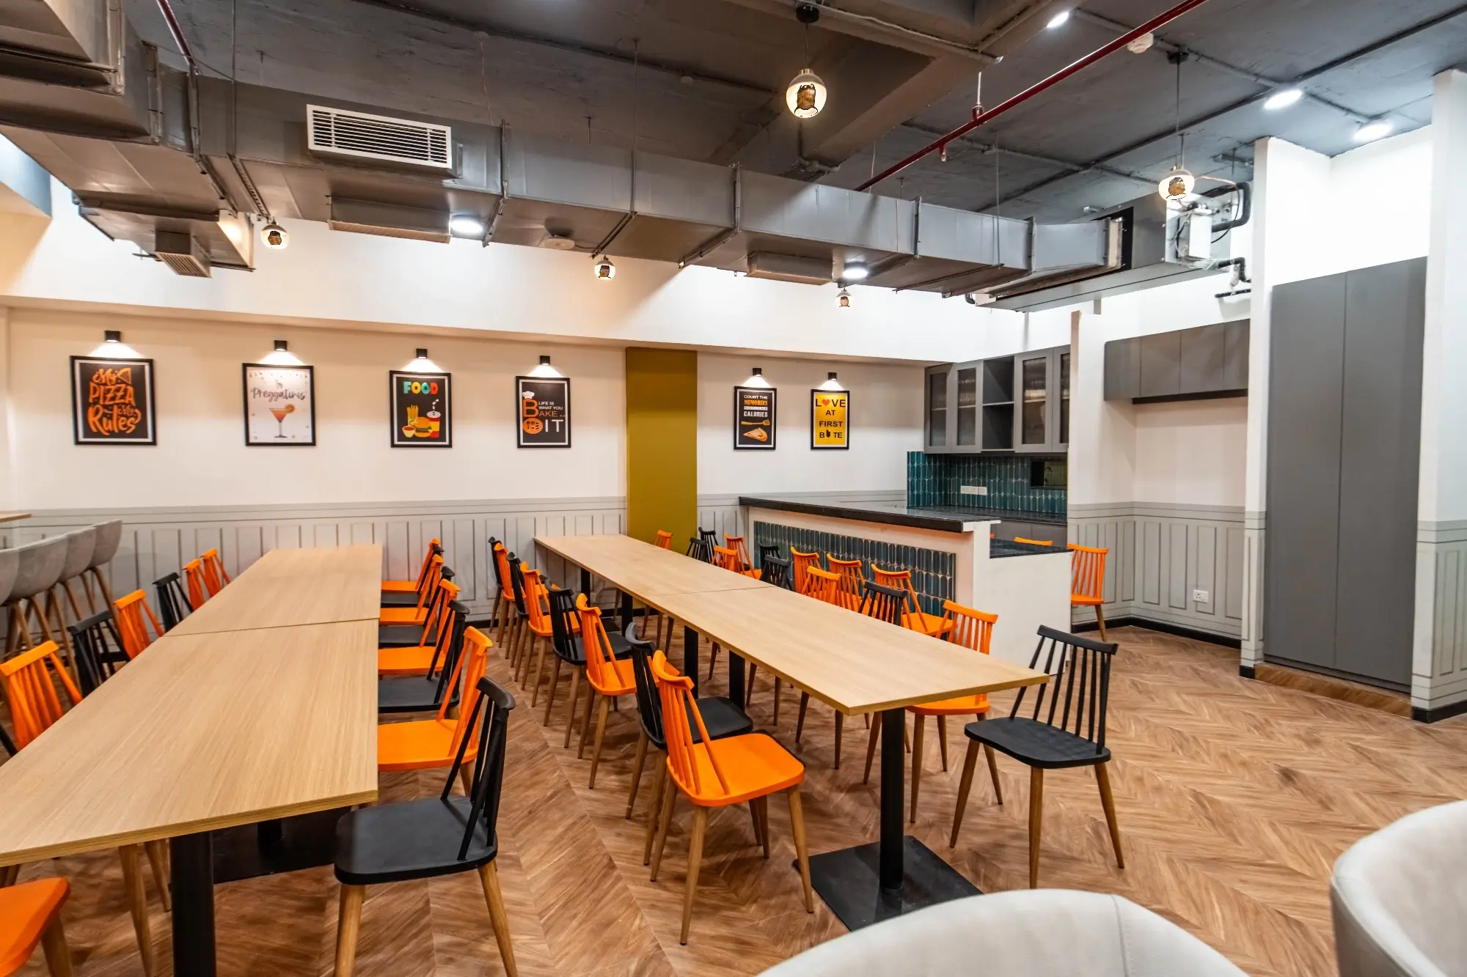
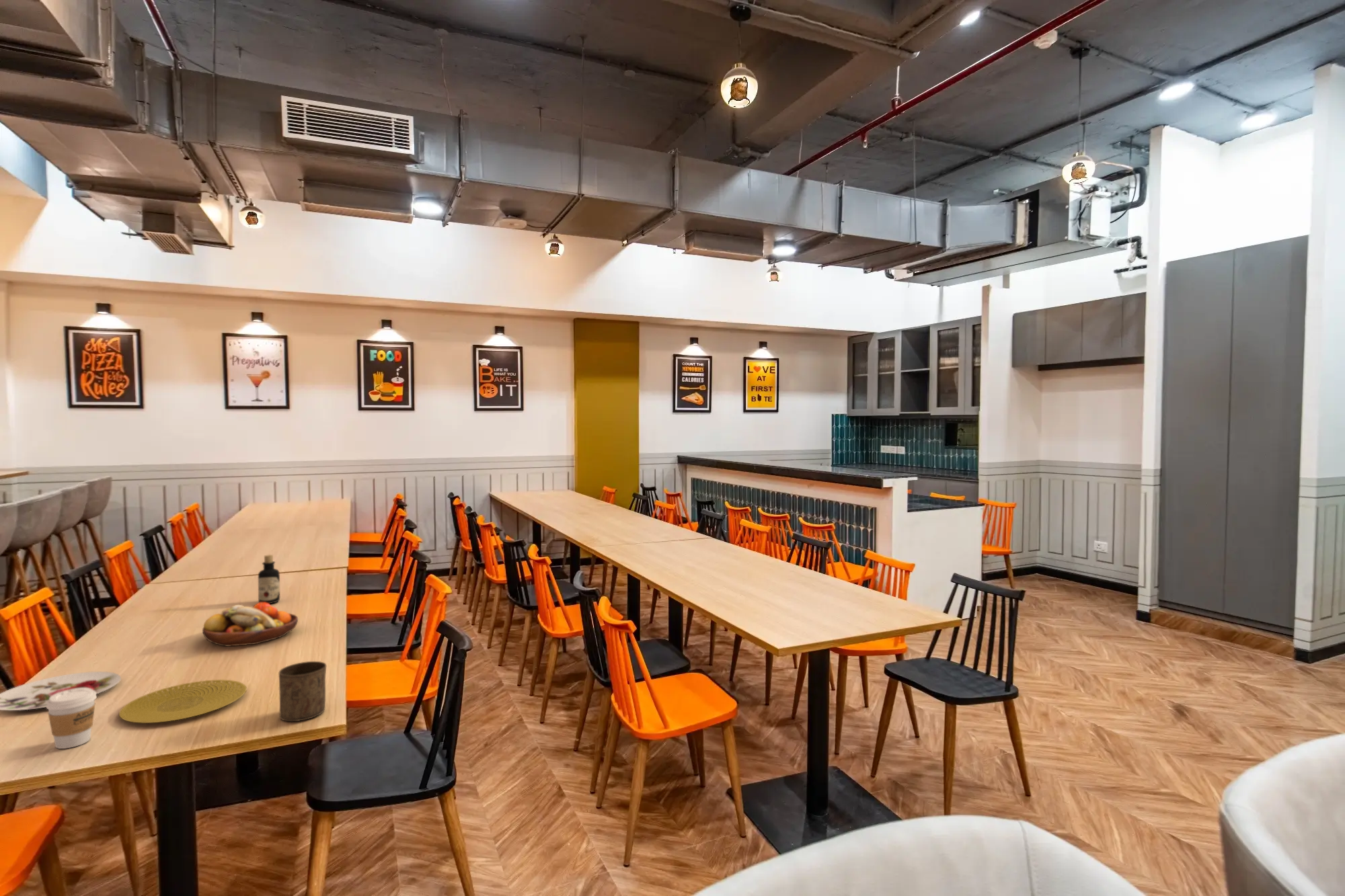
+ coffee cup (72, 717)
+ fruit bowl (252, 619)
+ plate (186, 701)
+ plate (58, 689)
+ cup (303, 690)
+ bottle (268, 579)
